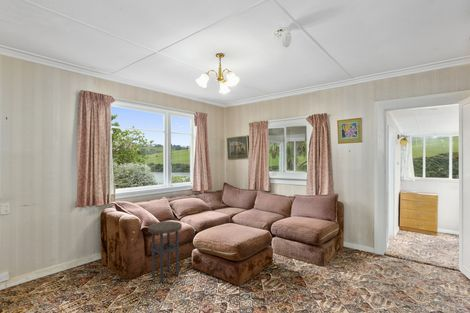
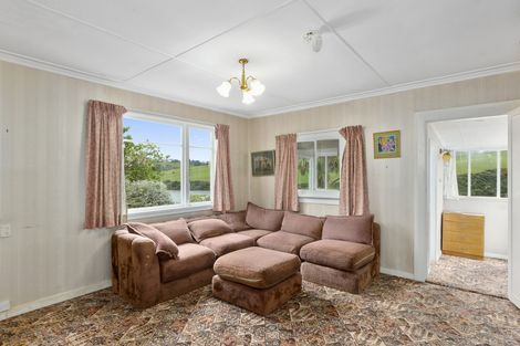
- side table (165, 251)
